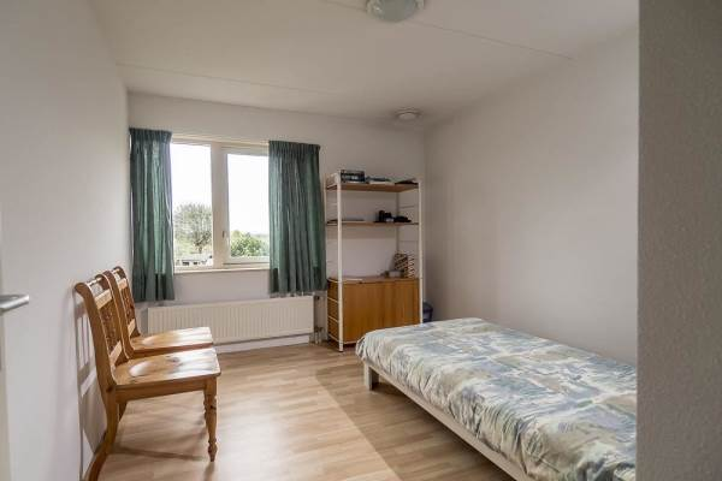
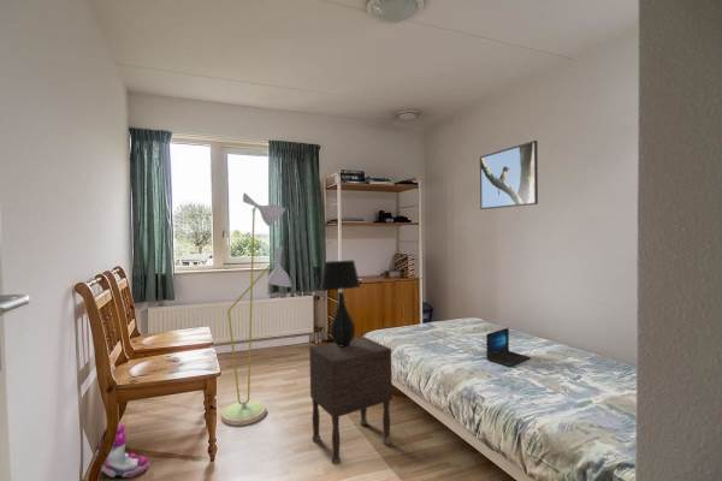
+ laptop (508, 345)
+ boots (122, 449)
+ table lamp (342, 303)
+ nightstand (349, 393)
+ floor lamp (251, 301)
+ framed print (505, 178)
